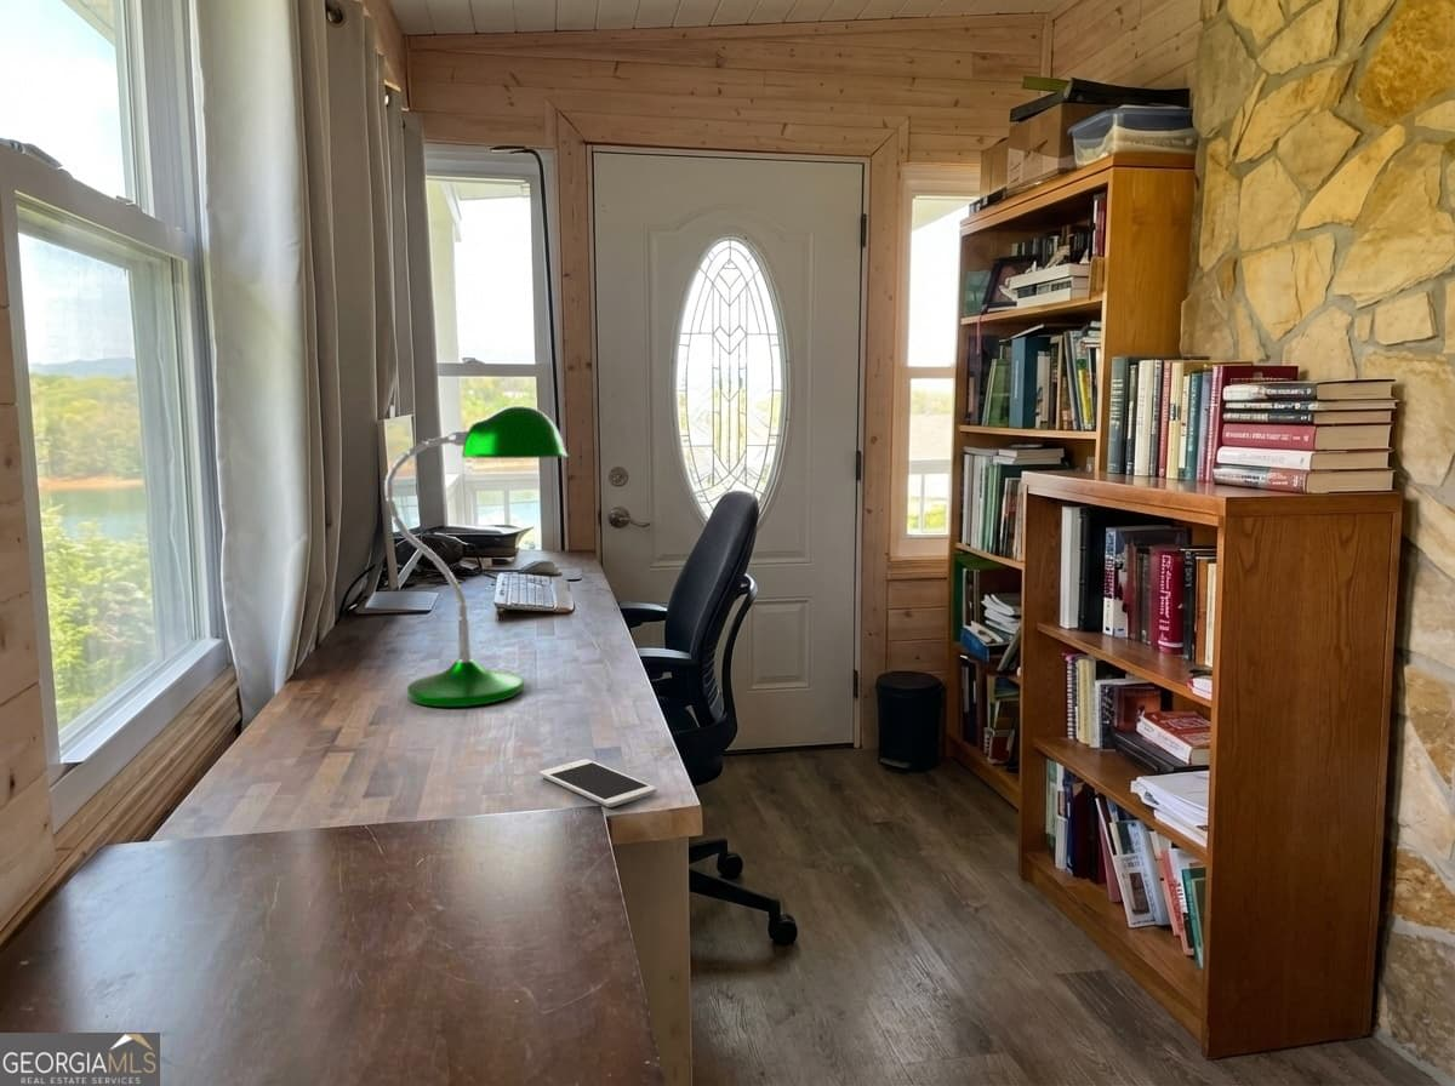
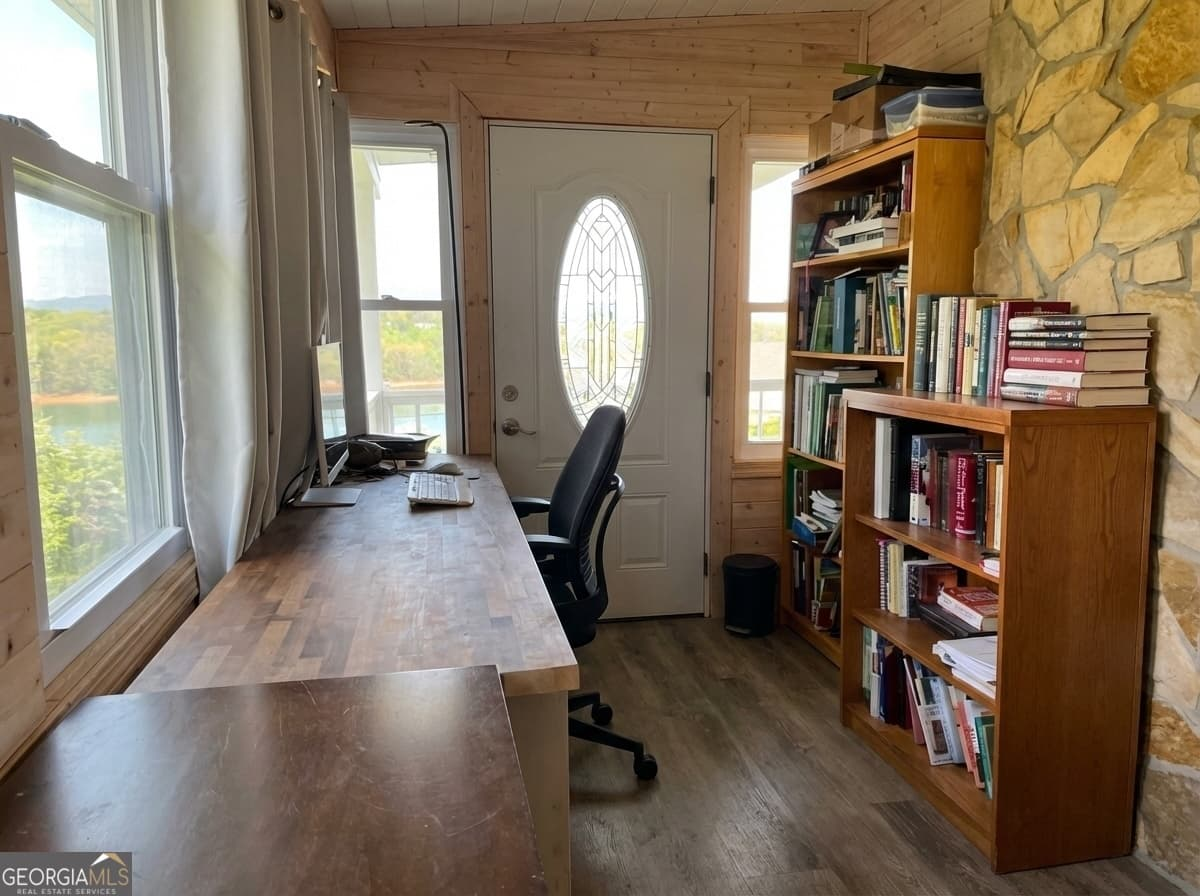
- desk lamp (450, 571)
- cell phone (597, 781)
